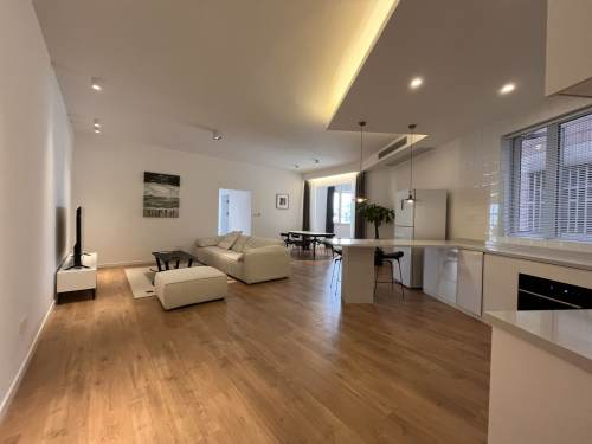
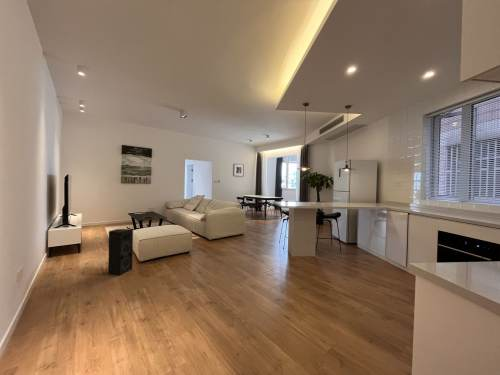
+ speaker (119, 250)
